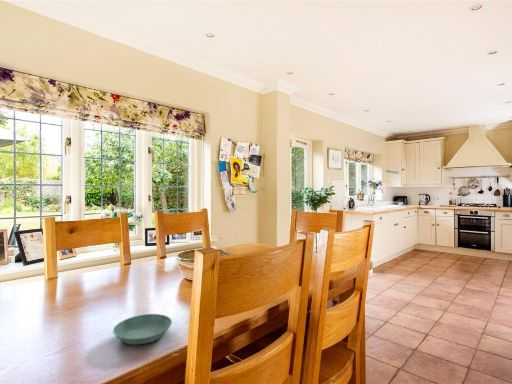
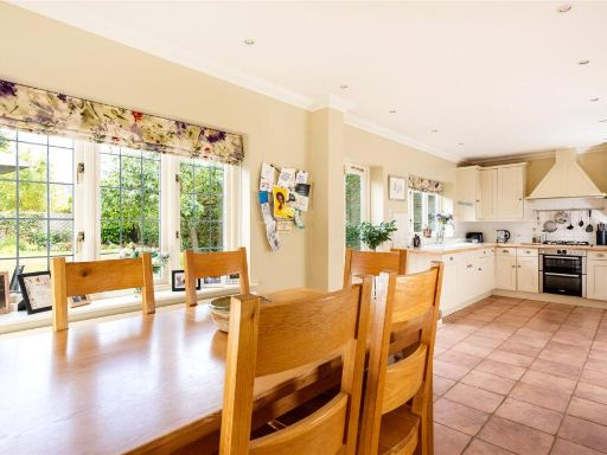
- saucer (143, 329)
